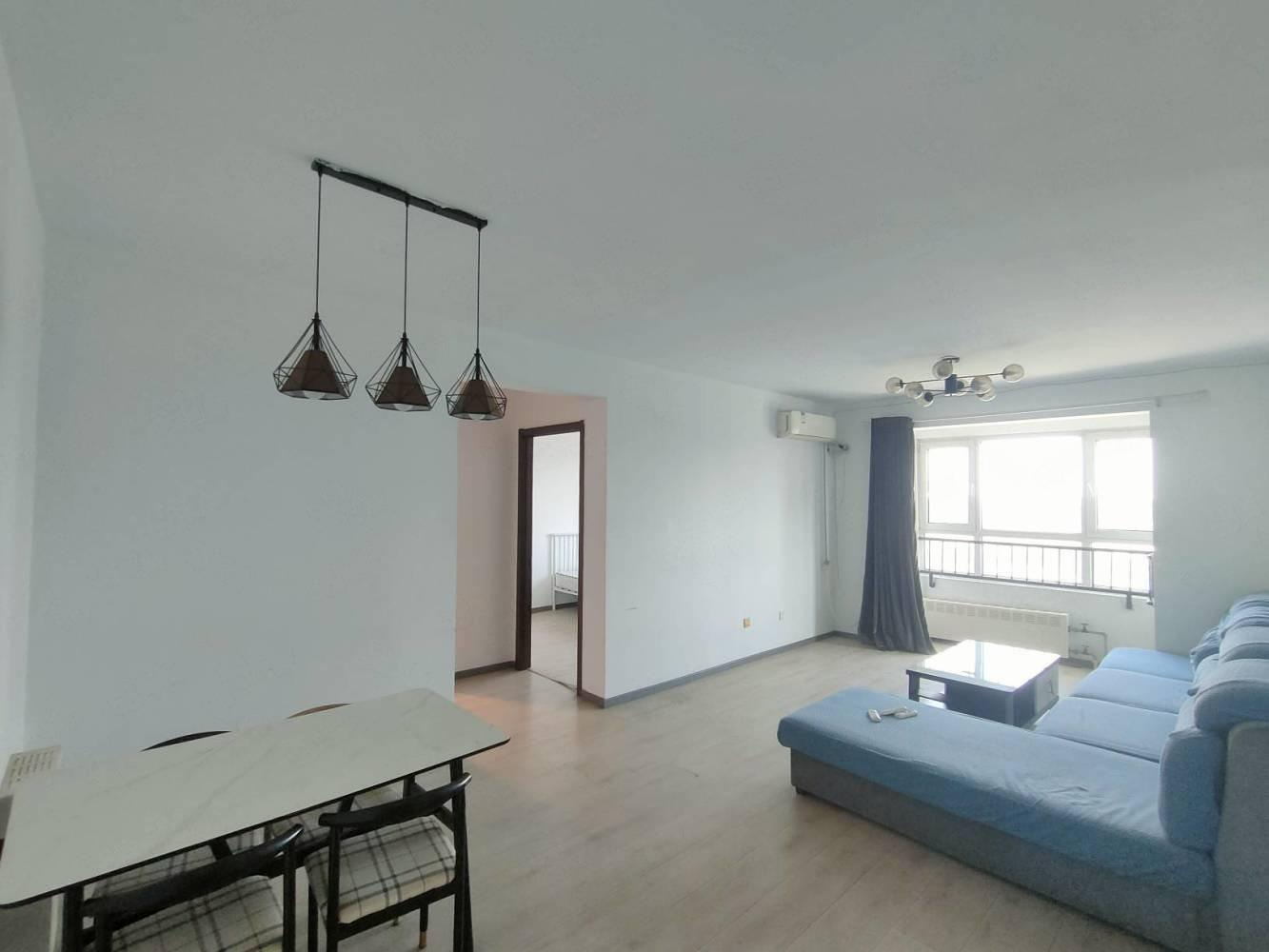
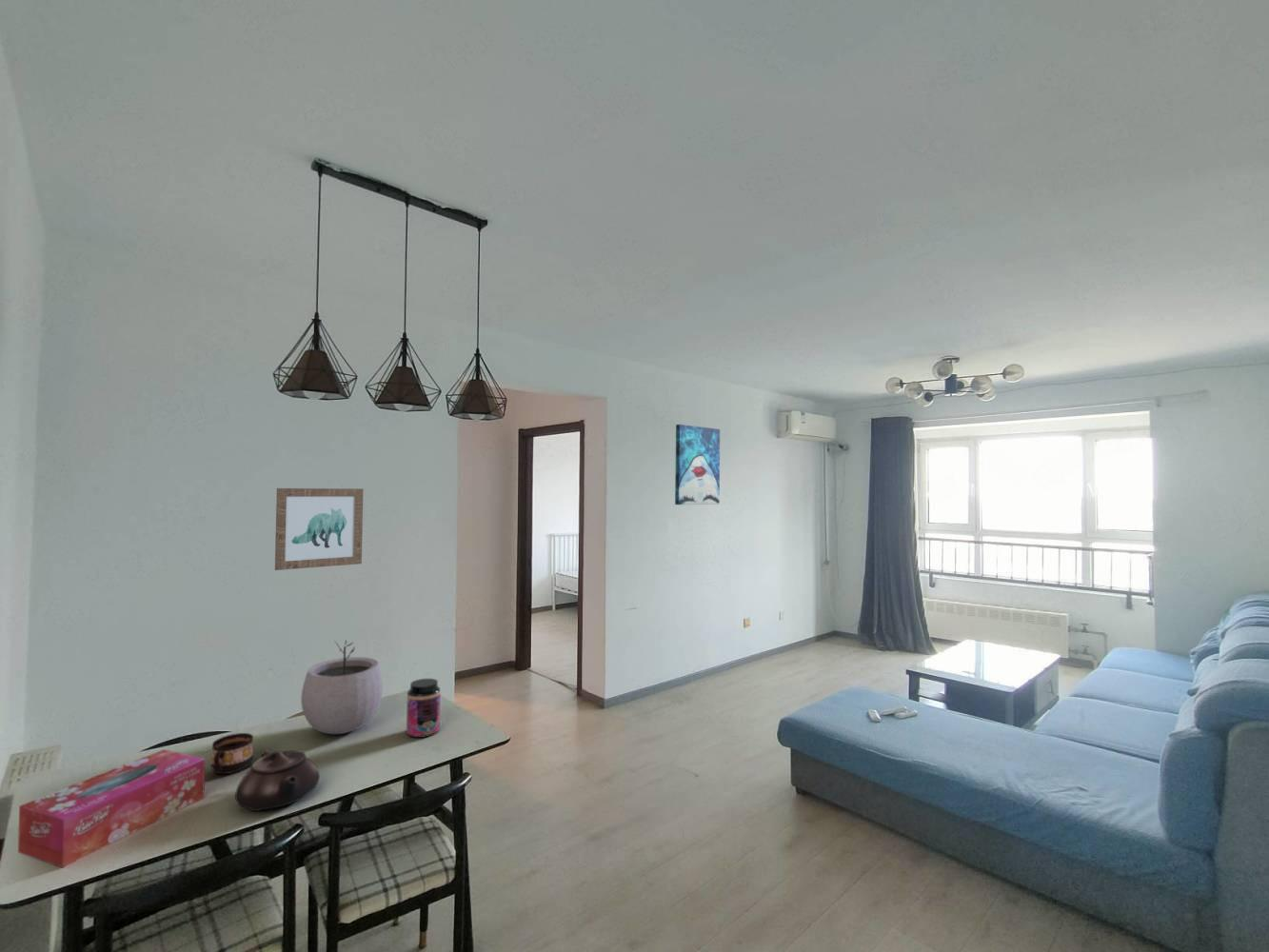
+ wall art (698, 466)
+ wall art (321, 527)
+ tissue box (119, 801)
+ jar (424, 706)
+ teapot (280, 773)
+ plant pot (343, 684)
+ cup (229, 754)
